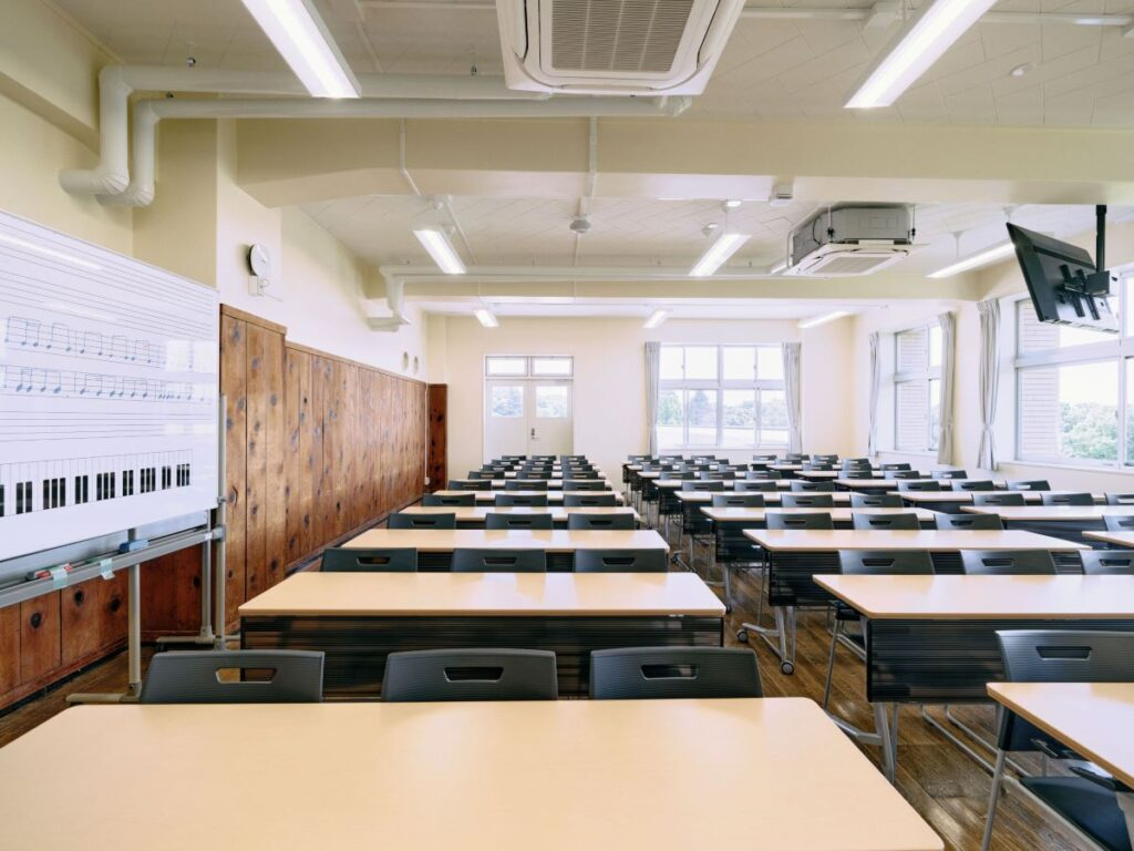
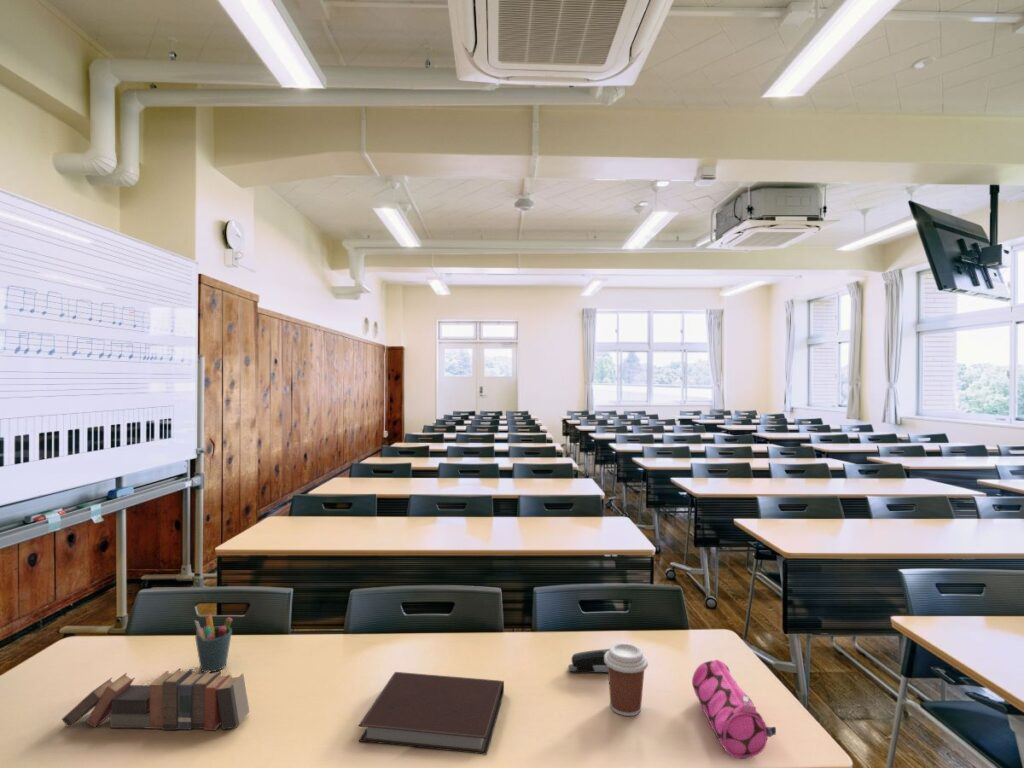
+ book (157, 697)
+ pen holder (213, 640)
+ pencil case (727, 701)
+ coffee cup (625, 678)
+ notebook (436, 708)
+ stapler (595, 659)
